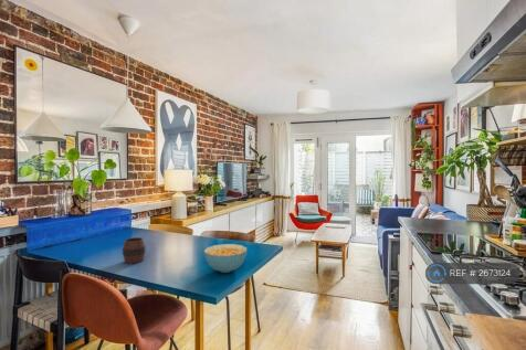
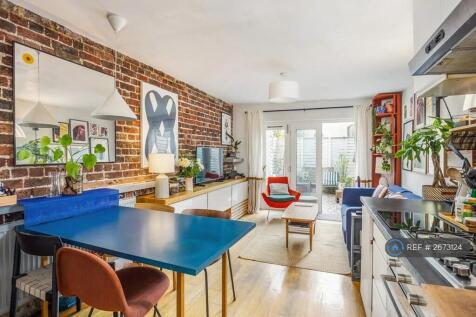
- cup (134, 250)
- cereal bowl (225, 259)
